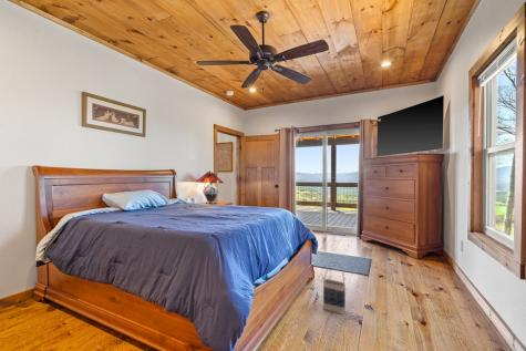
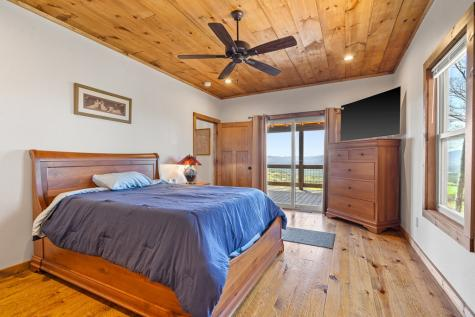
- bag (333, 285)
